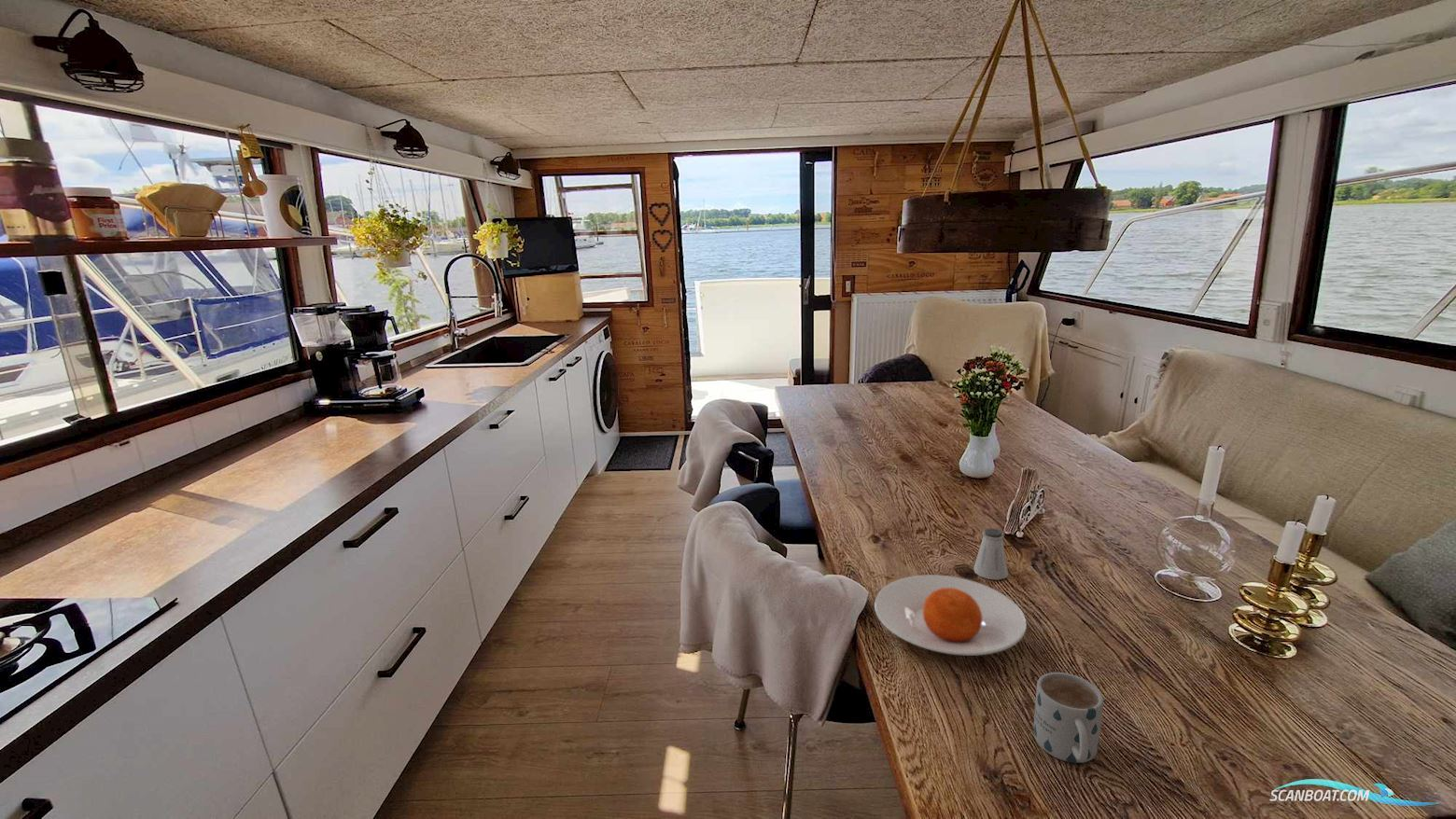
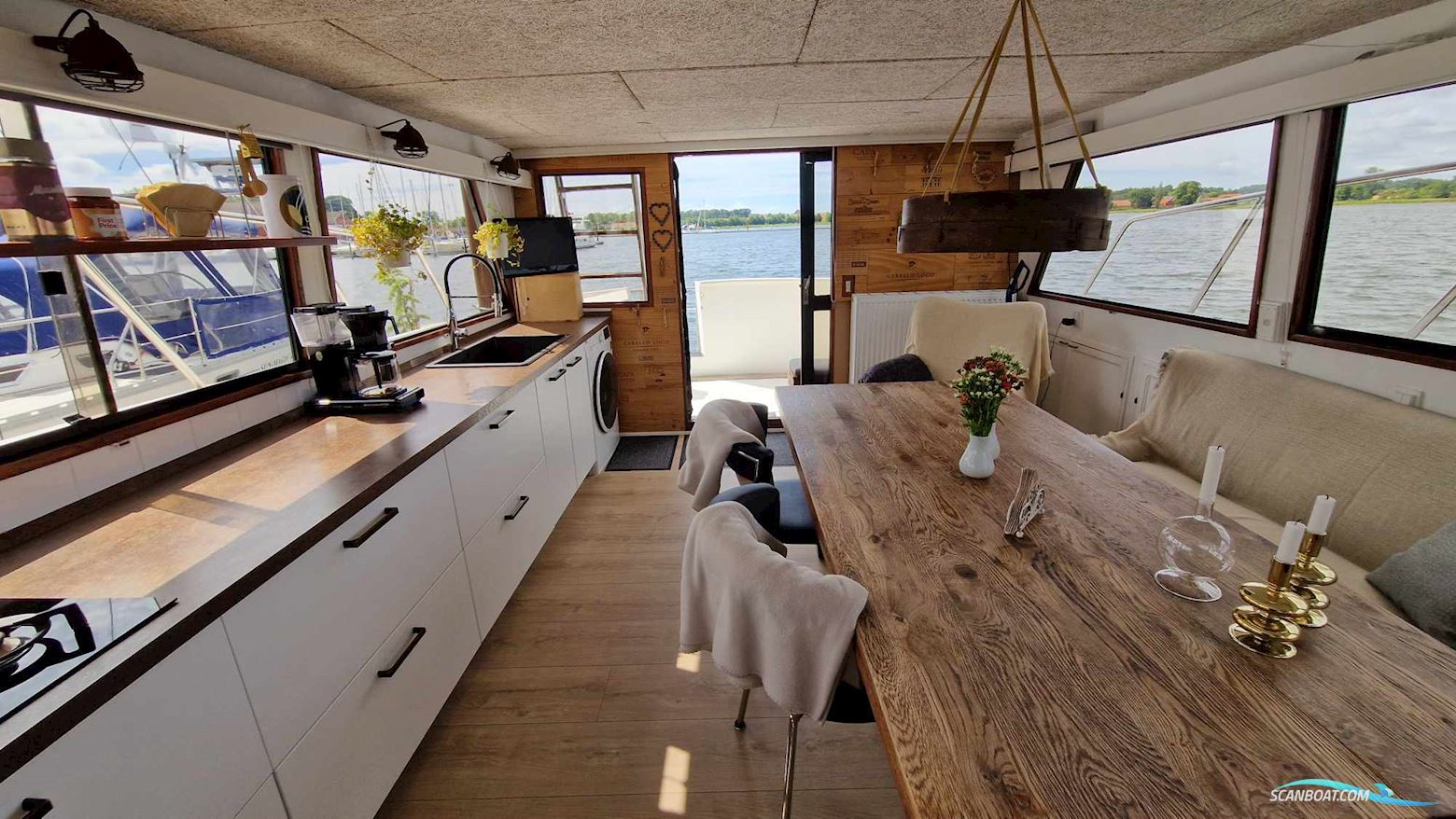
- saltshaker (991, 551)
- plate (947, 605)
- mug (1071, 725)
